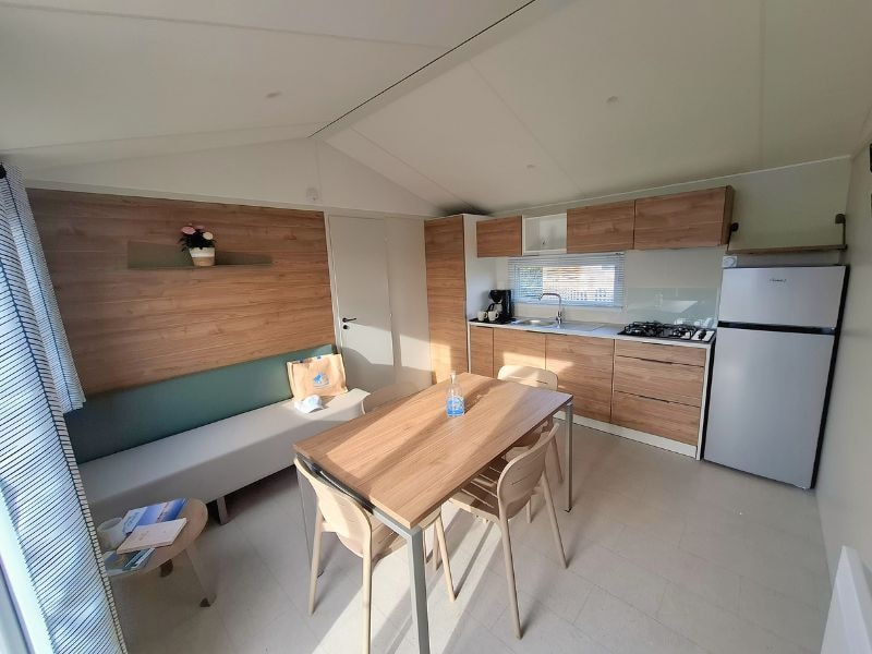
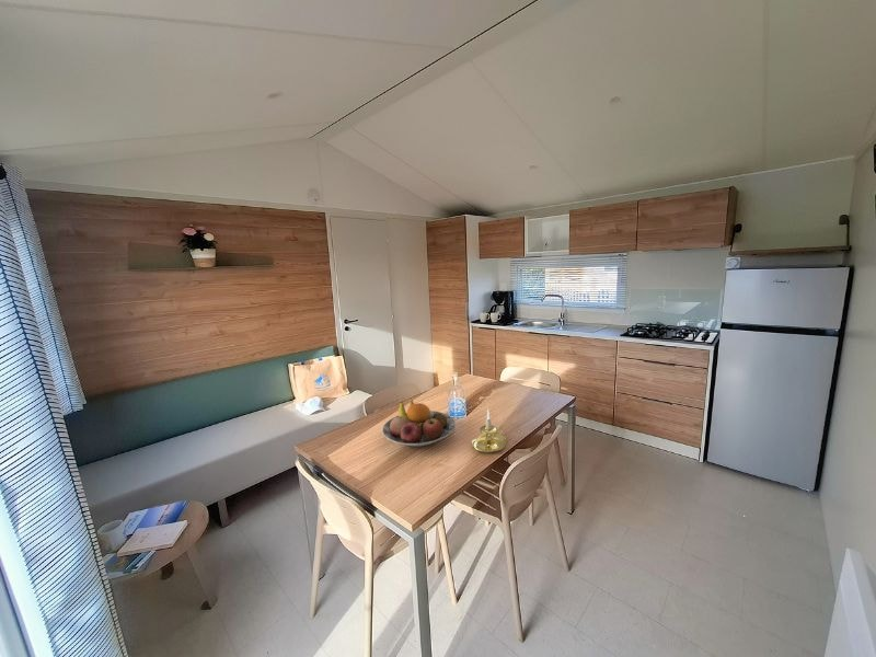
+ fruit bowl (418, 423)
+ candle holder (489, 426)
